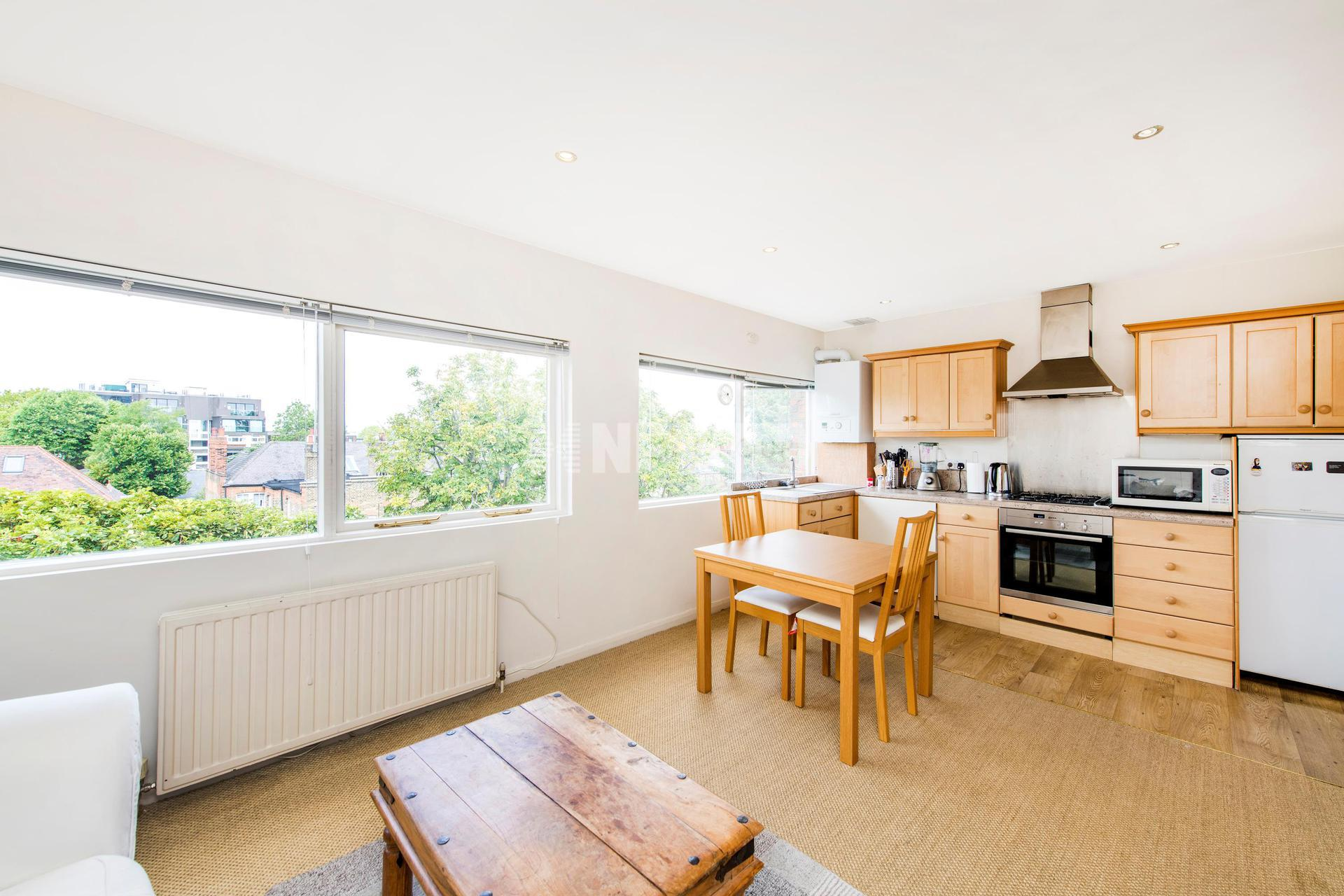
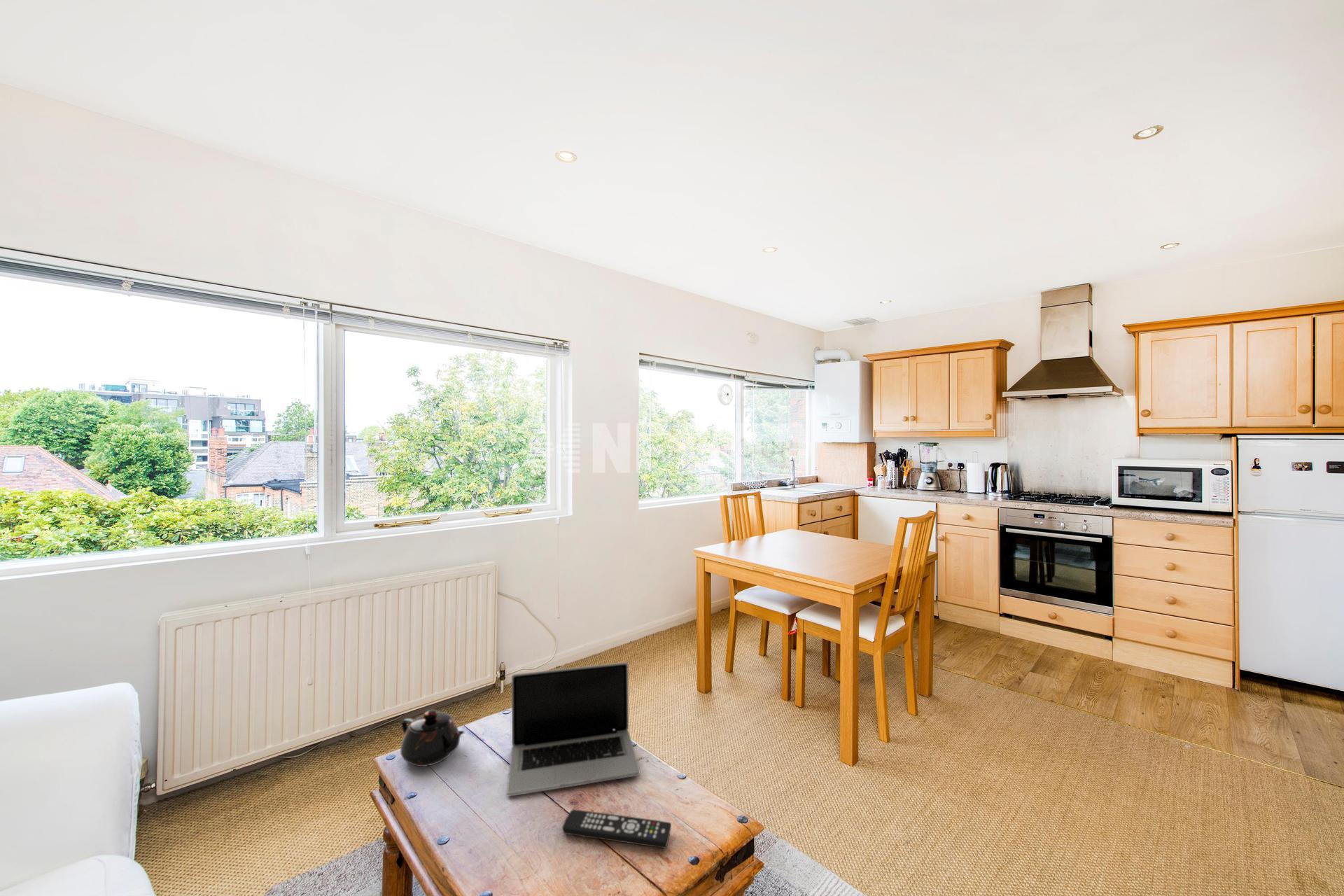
+ remote control (617, 829)
+ teapot (433, 734)
+ laptop (573, 723)
